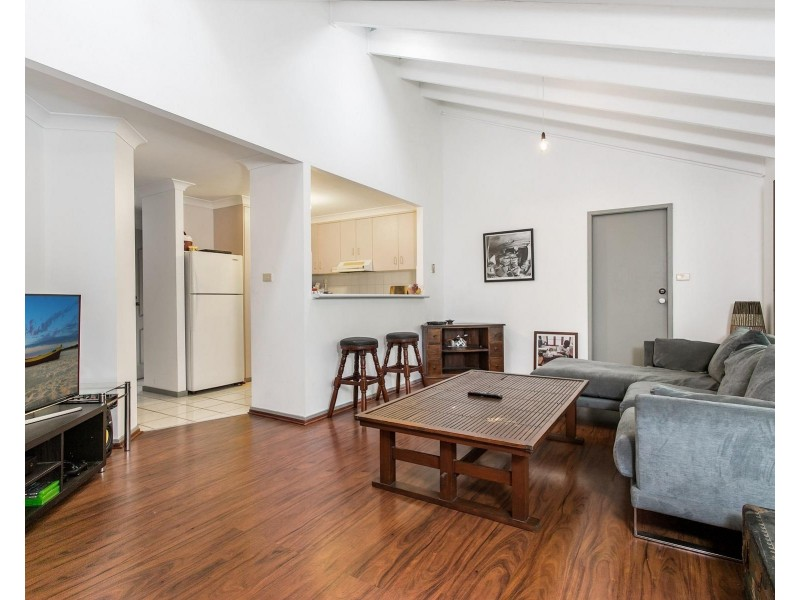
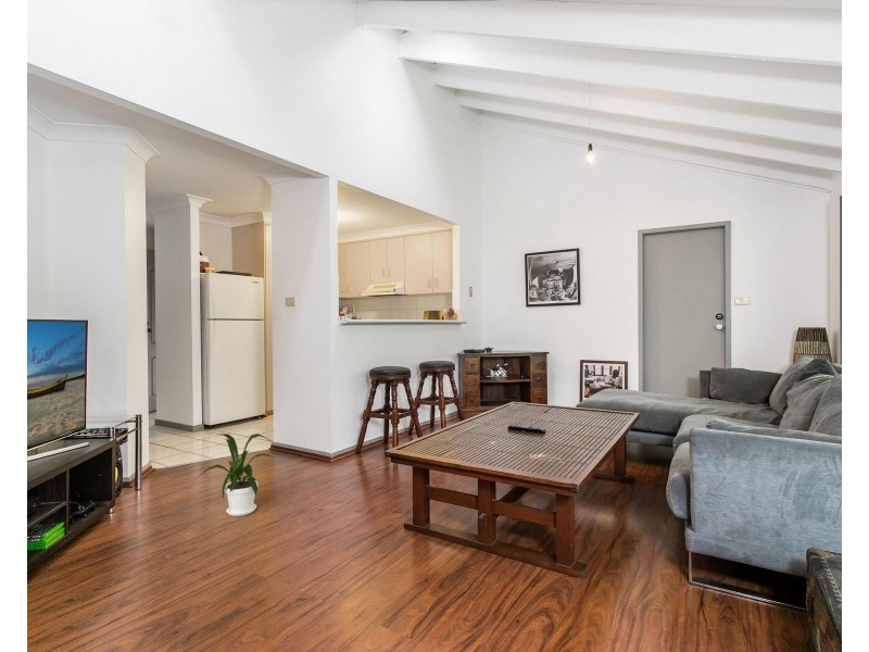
+ house plant (239, 471)
